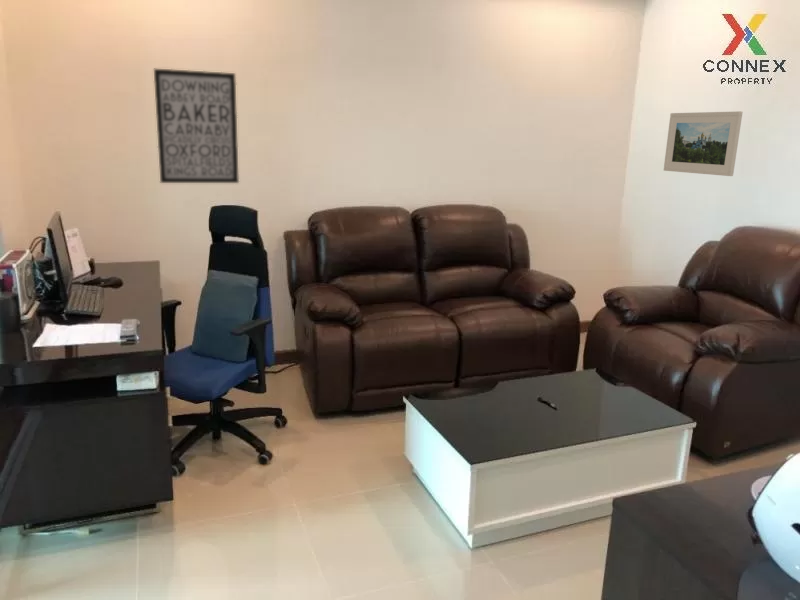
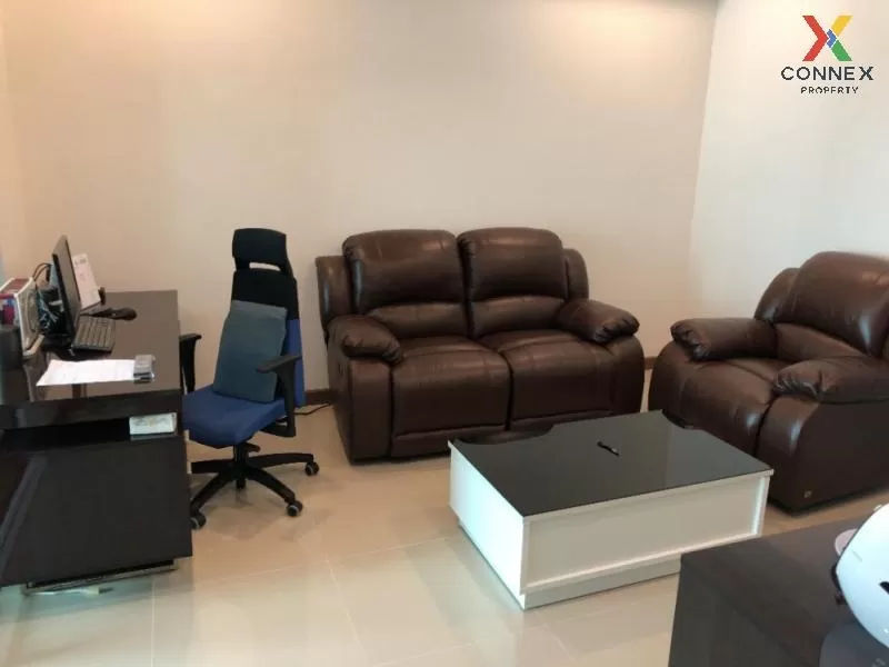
- wall art (197, 128)
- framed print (700, 143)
